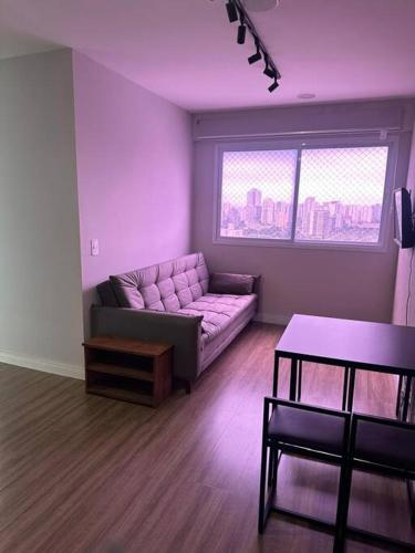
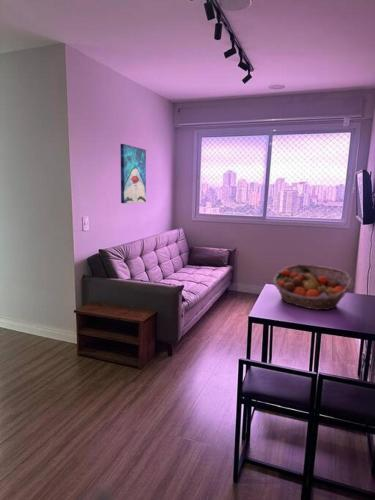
+ fruit basket (310, 285)
+ wall art (134, 175)
